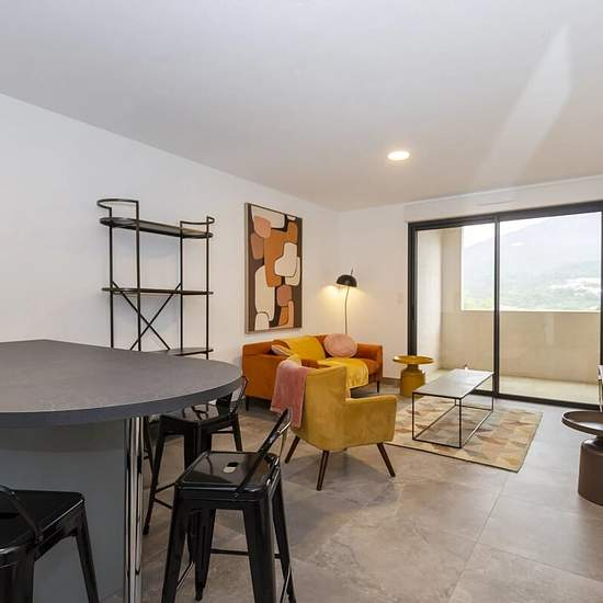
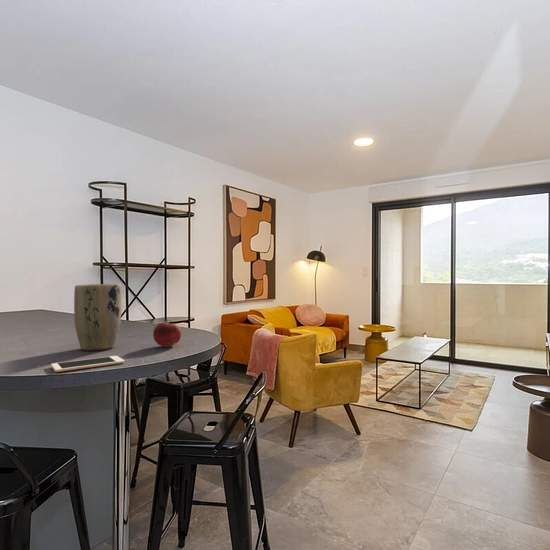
+ plant pot (98, 316)
+ cell phone (88, 363)
+ fruit (167, 333)
